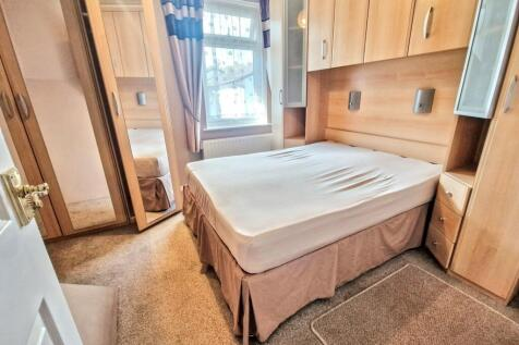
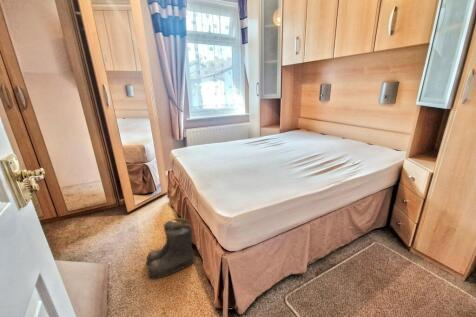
+ boots (168, 245)
